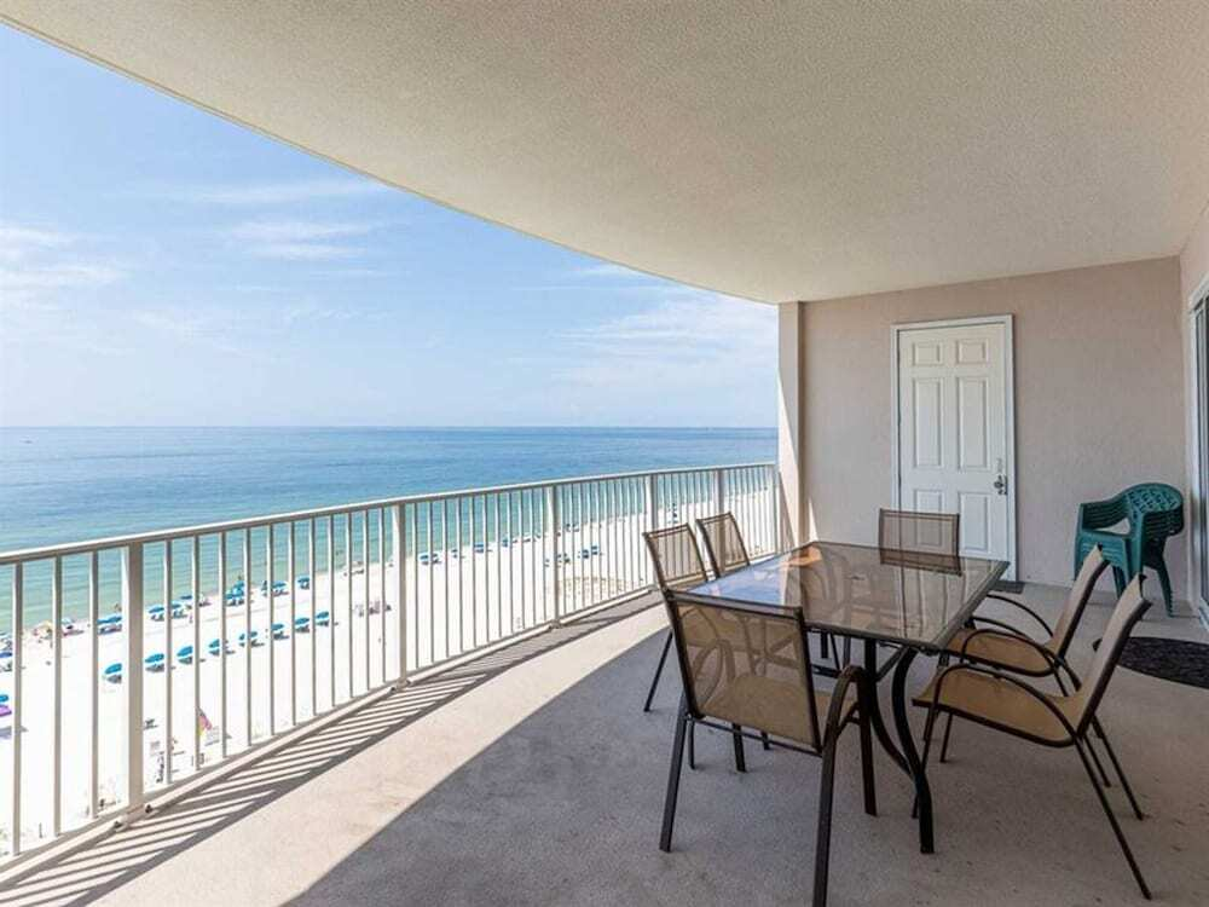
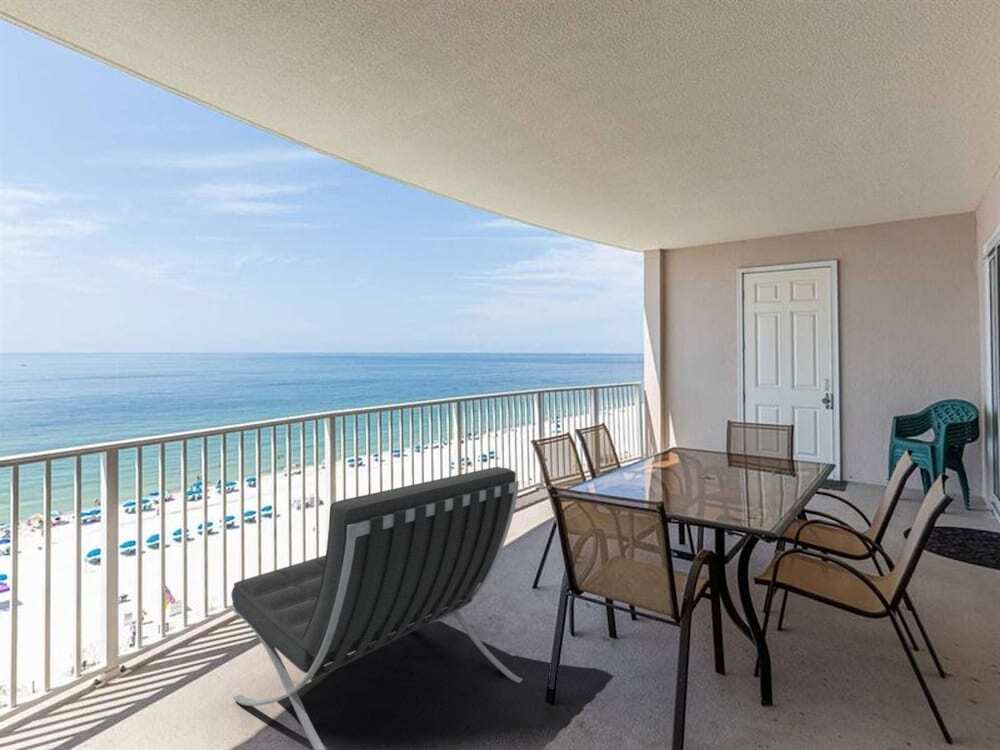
+ lounge chair (379, 580)
